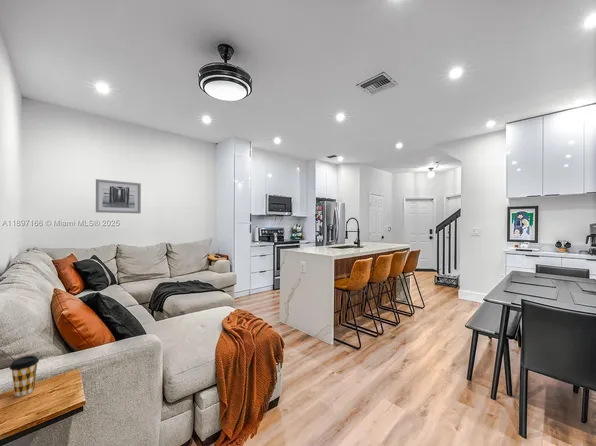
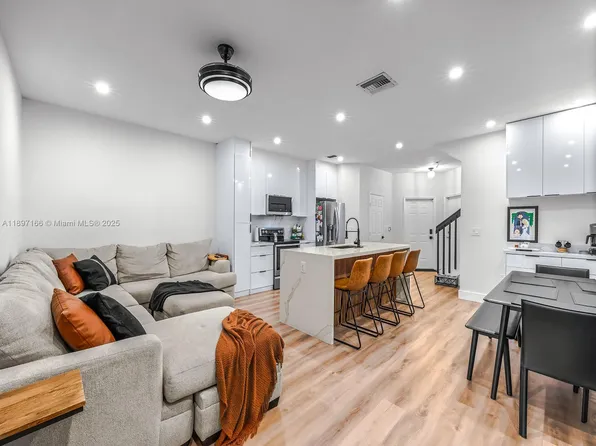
- coffee cup (24, 376)
- wall art (119, 197)
